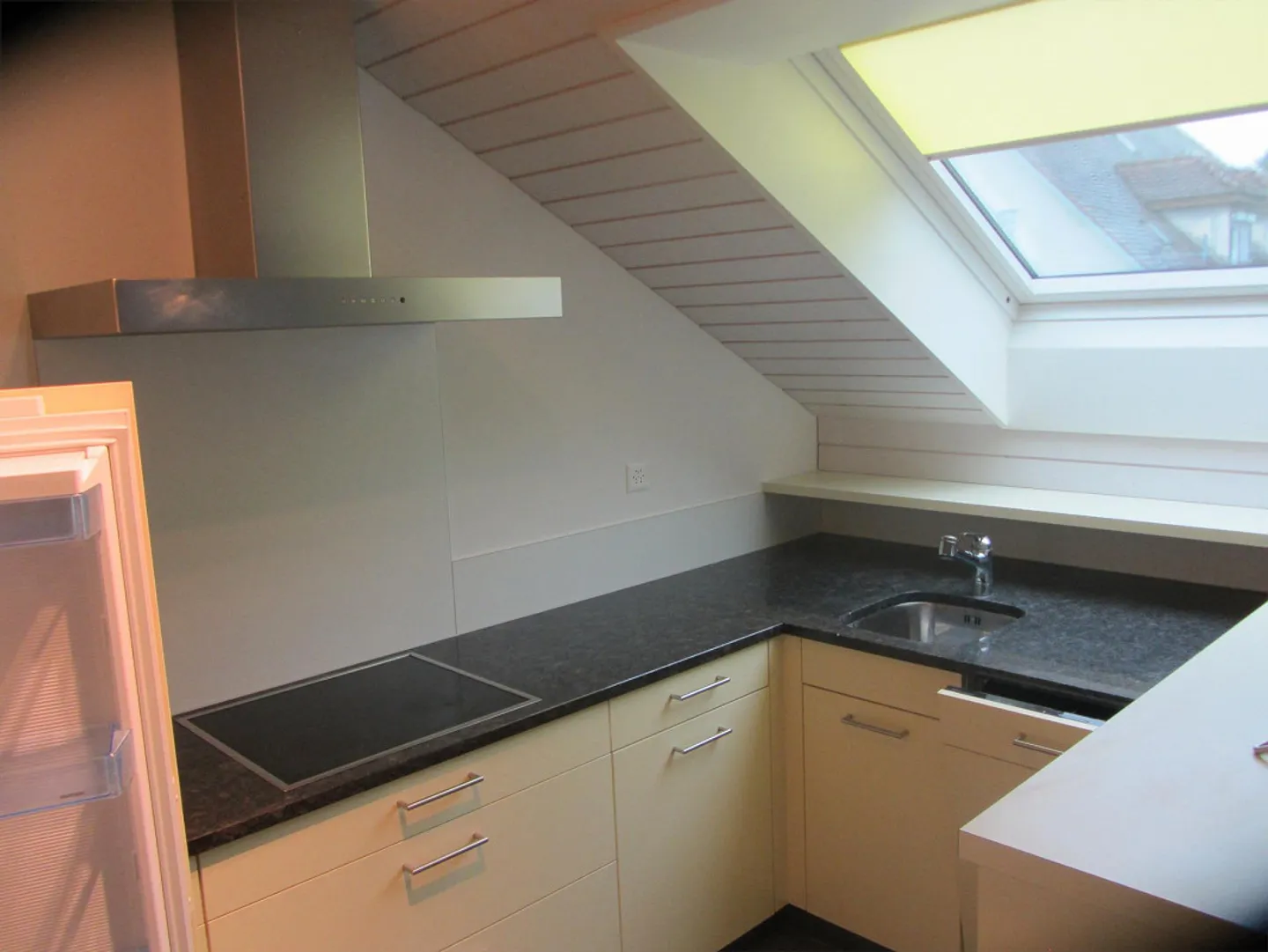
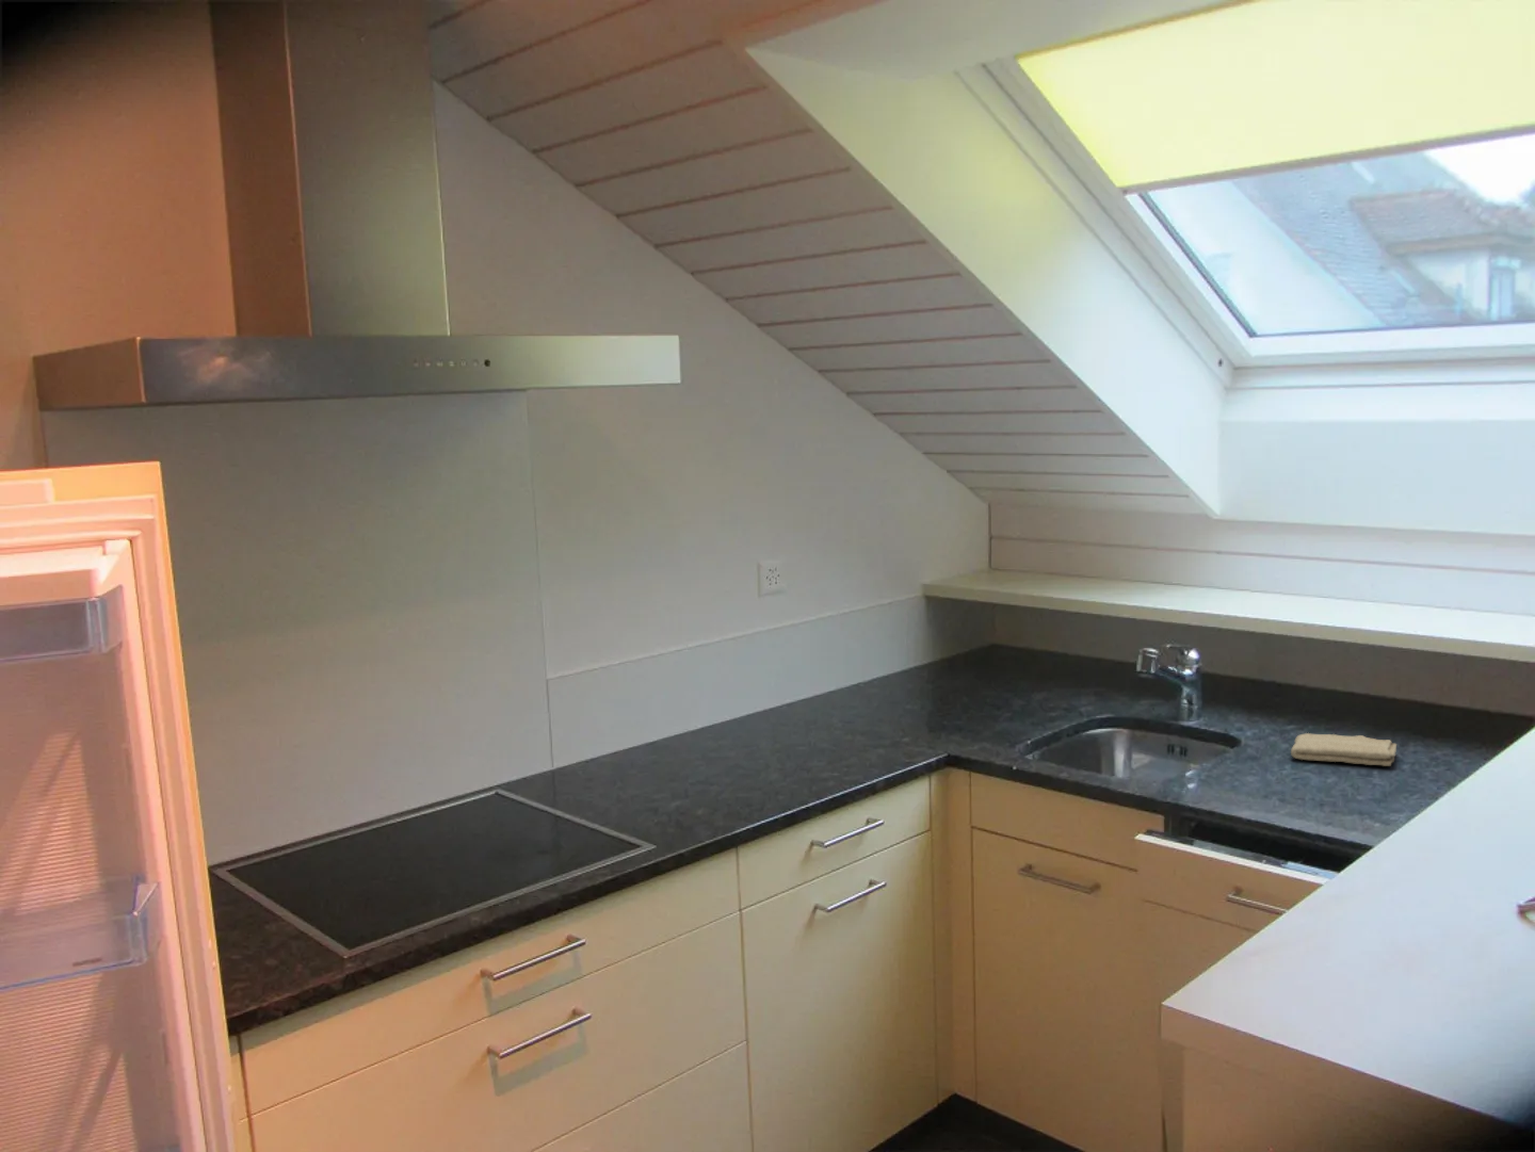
+ washcloth (1344, 748)
